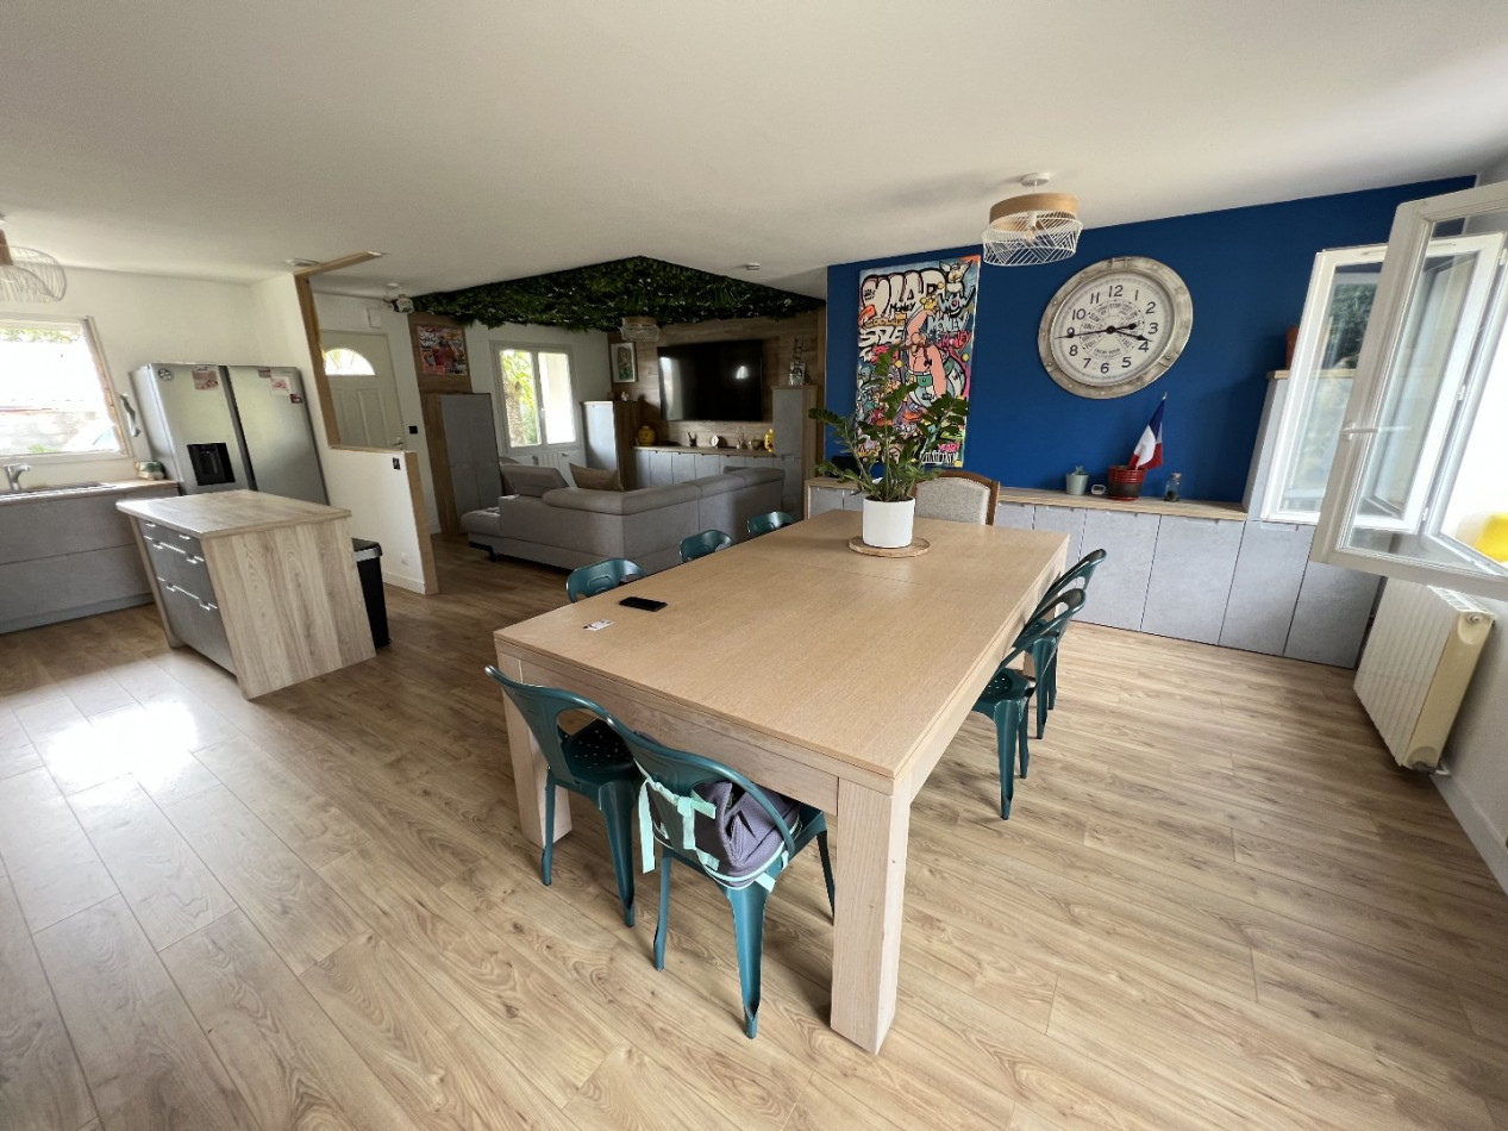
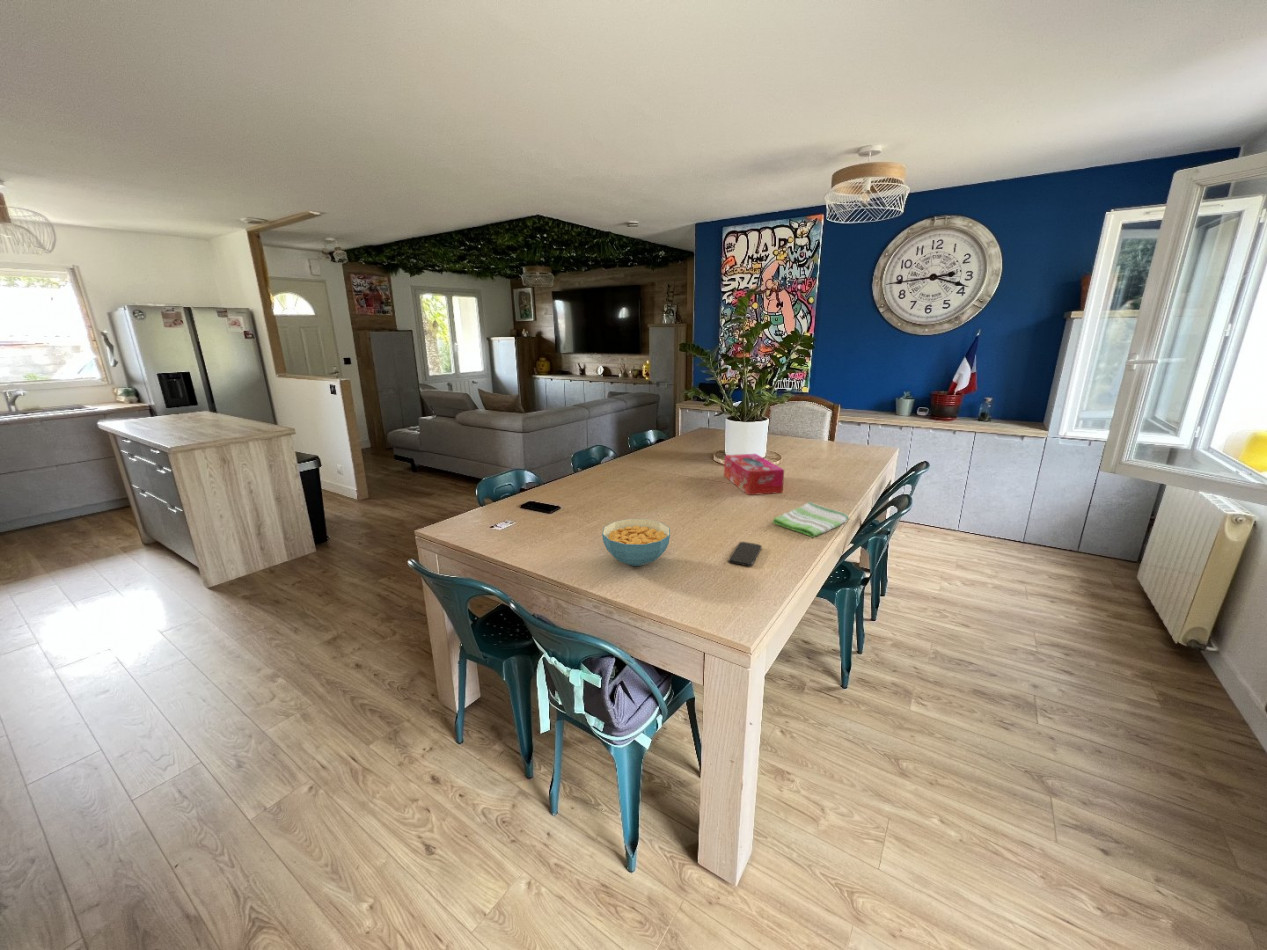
+ cereal bowl (636, 546)
+ tissue box (752, 473)
+ smartphone (745, 553)
+ dish towel (811, 518)
